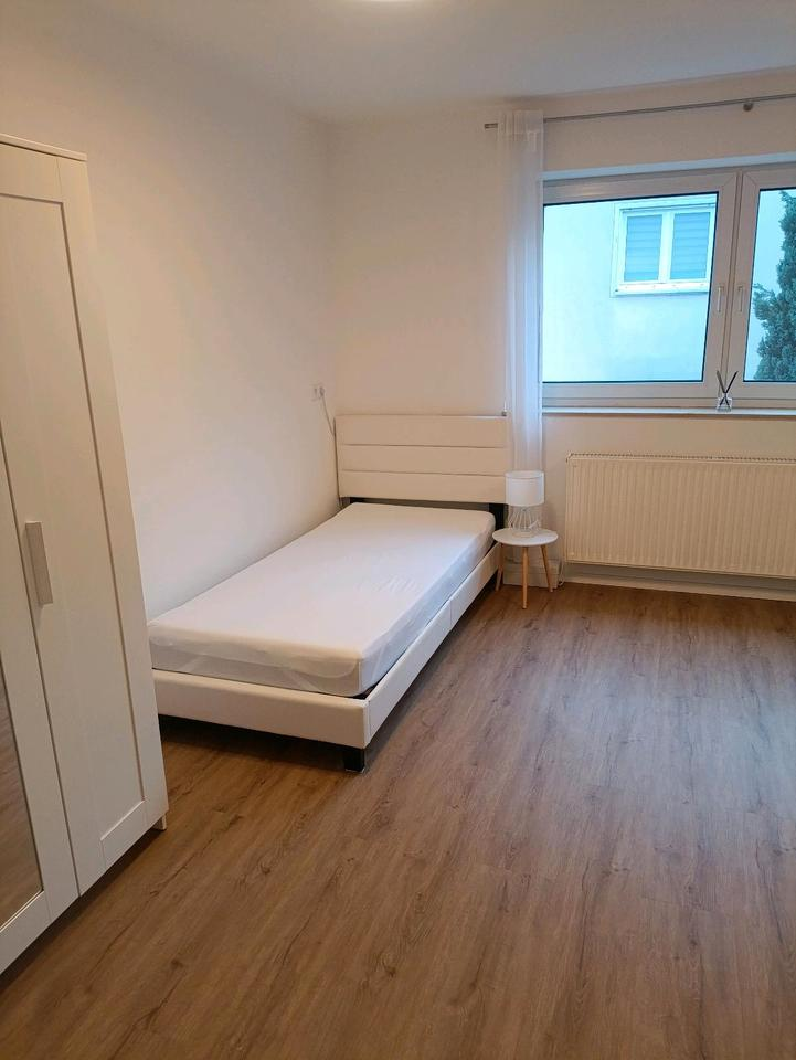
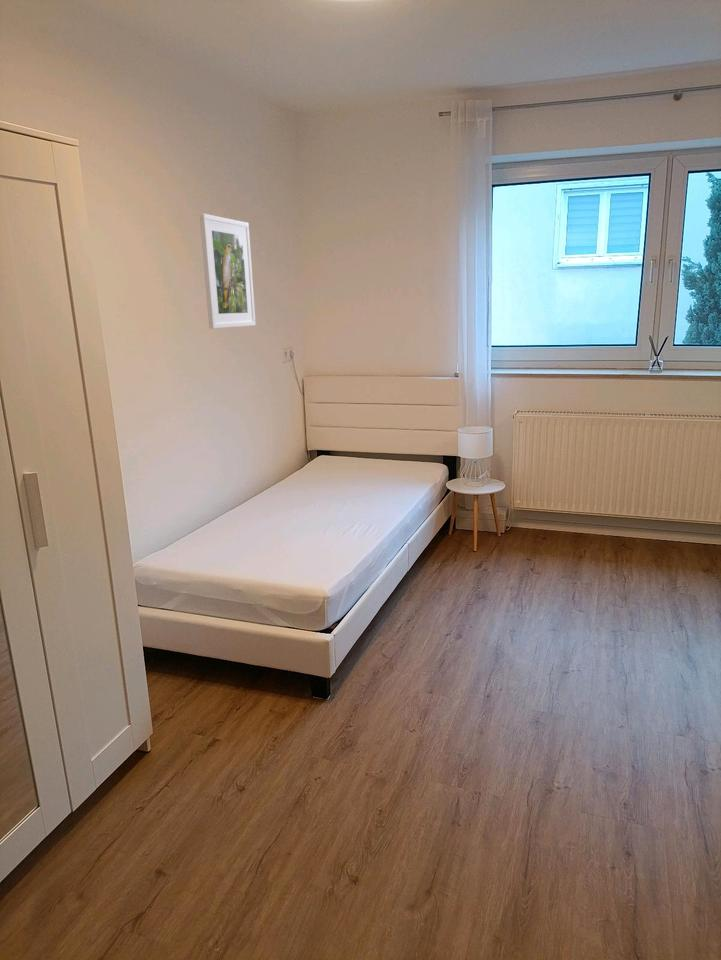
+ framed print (229, 273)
